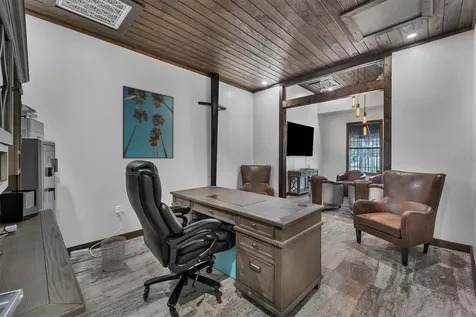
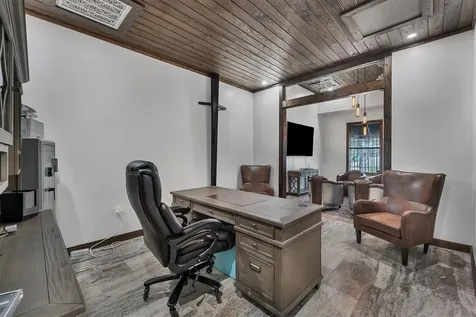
- wastebasket (113, 253)
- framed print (150, 125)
